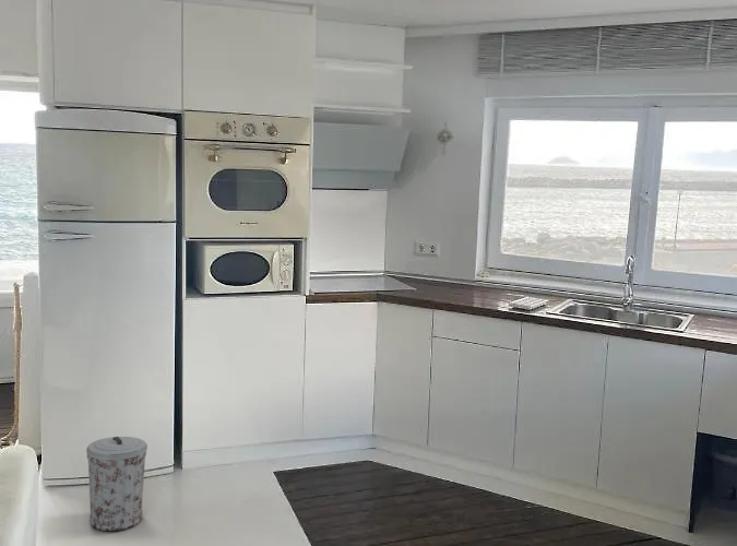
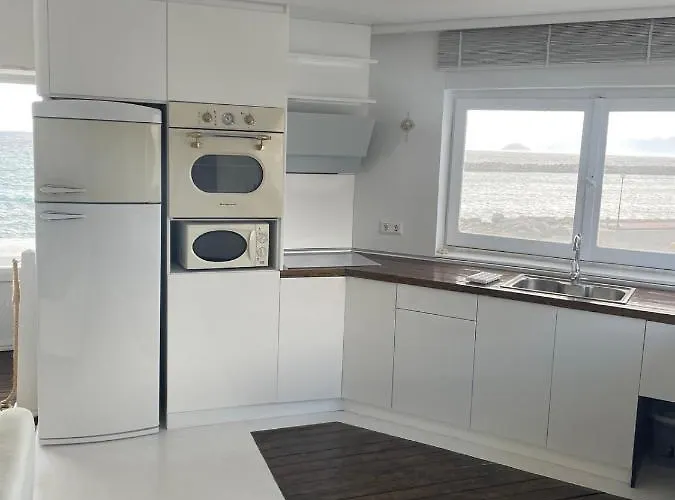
- trash can (117, 479)
